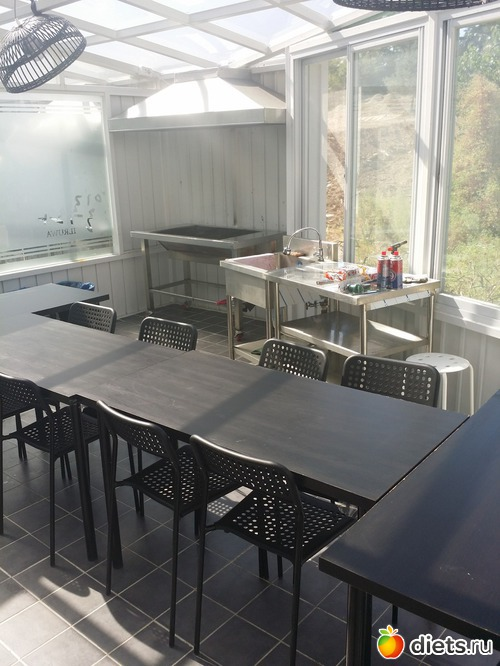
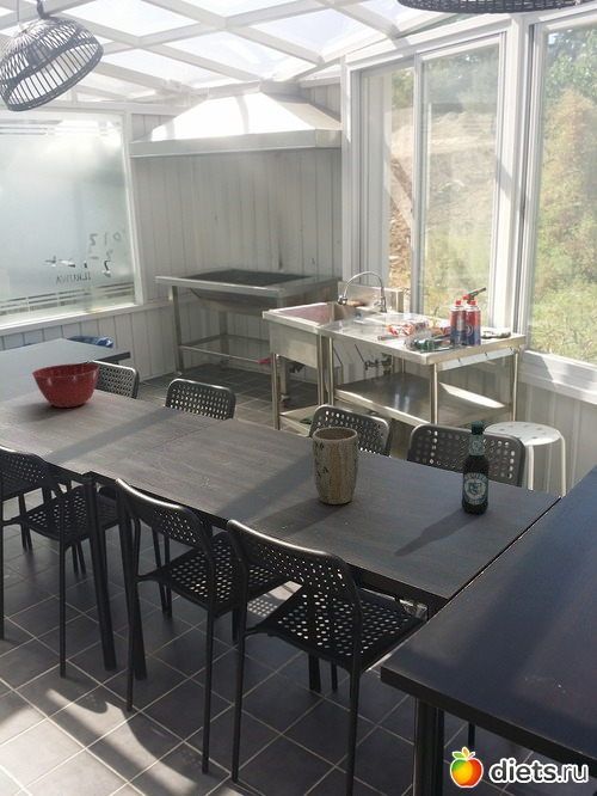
+ mixing bowl (67, 386)
+ bottle (475, 466)
+ plant pot (336, 466)
